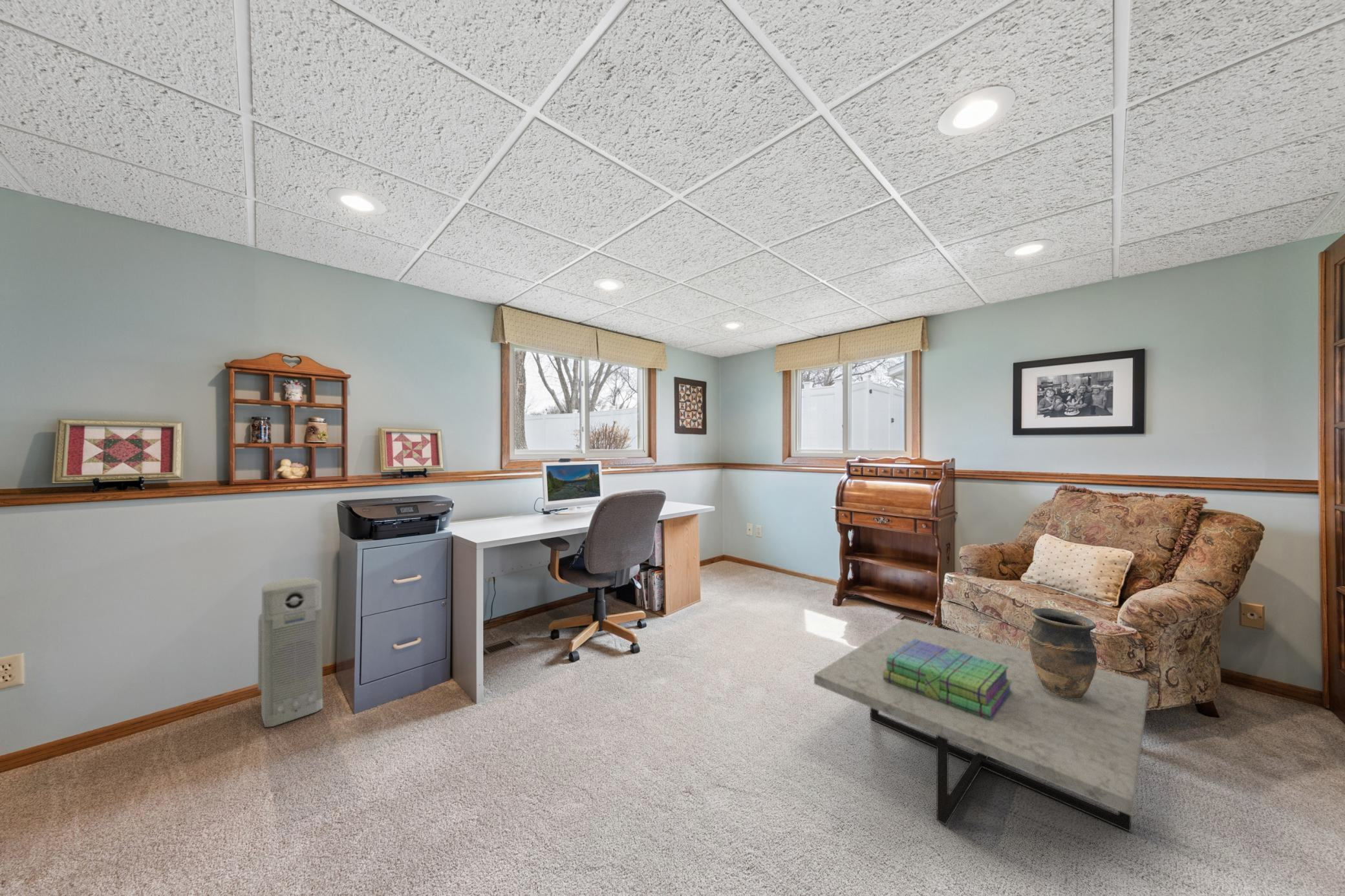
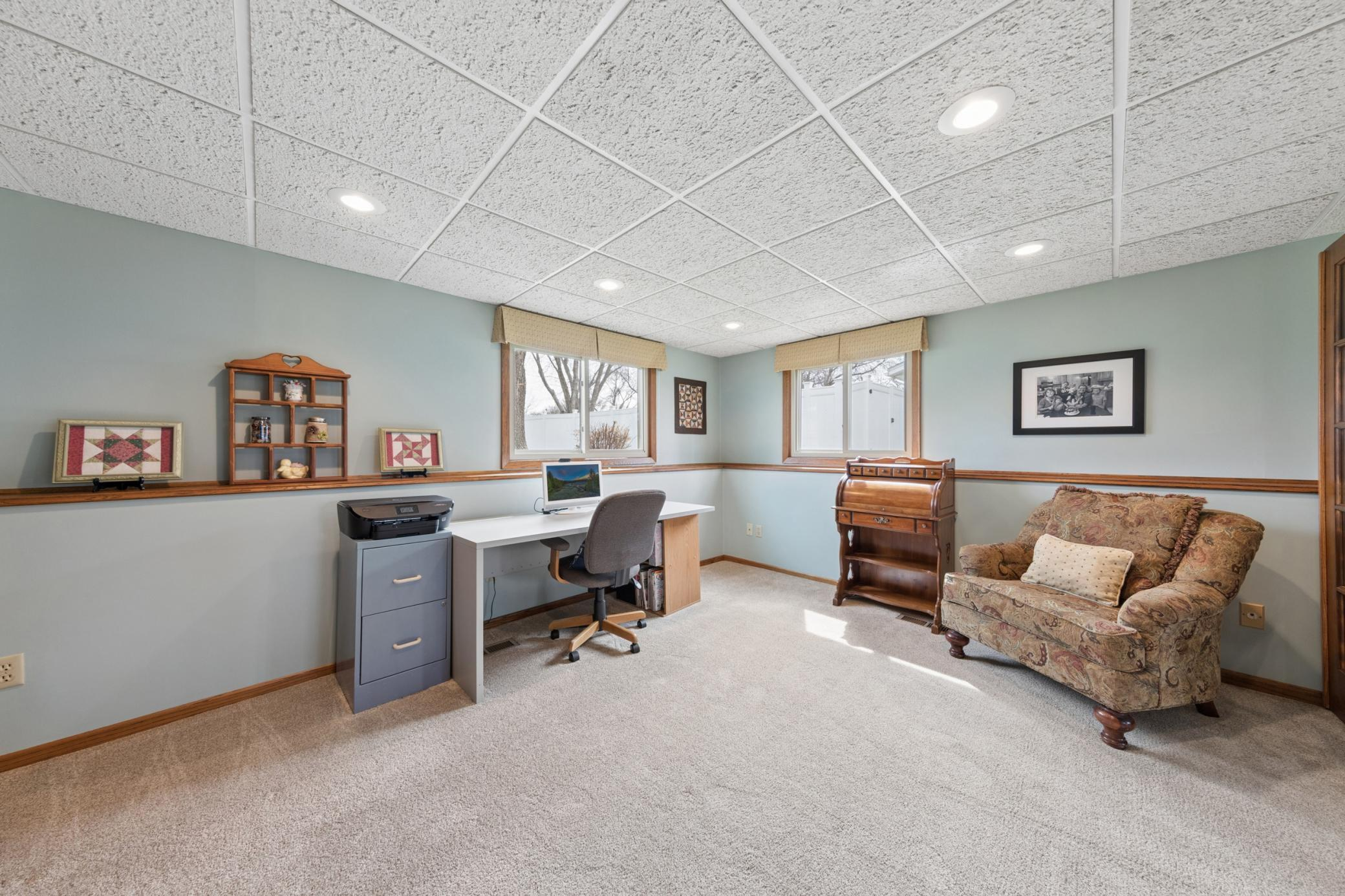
- air purifier (290, 644)
- stack of books (946, 673)
- coffee table (978, 721)
- vase (1062, 654)
